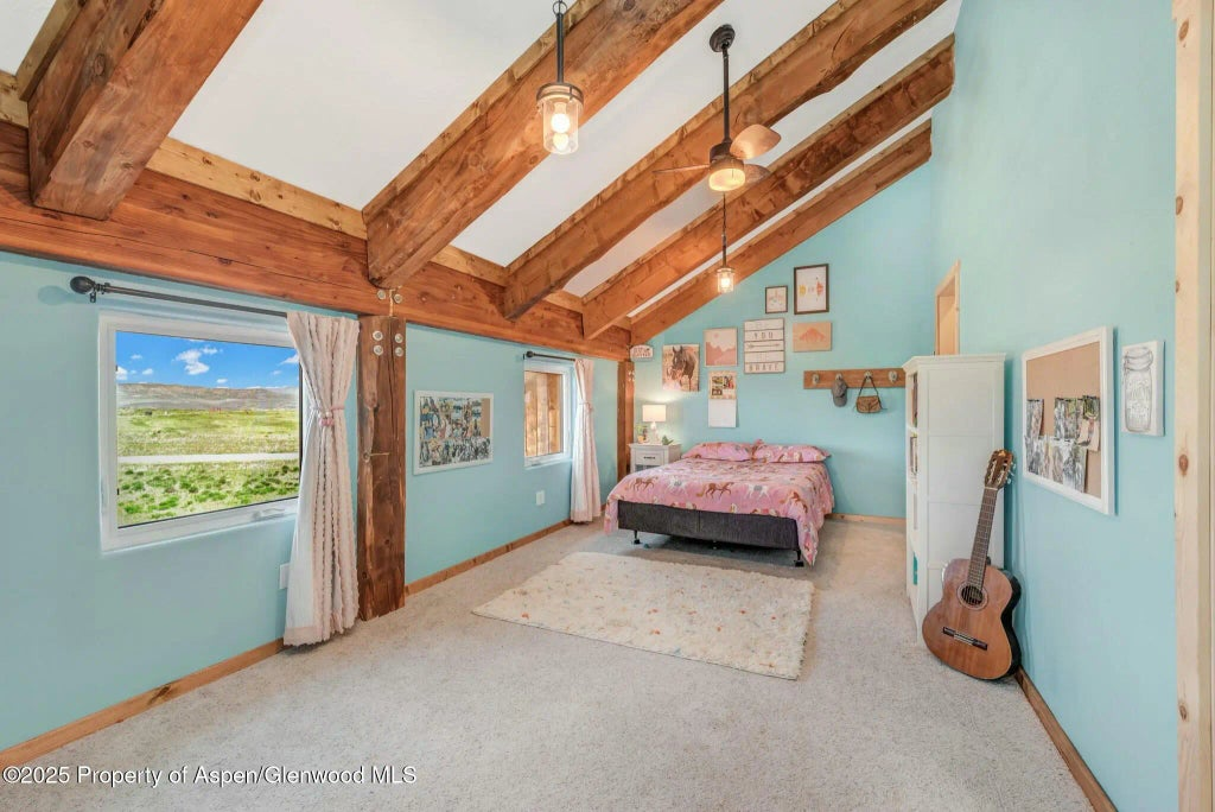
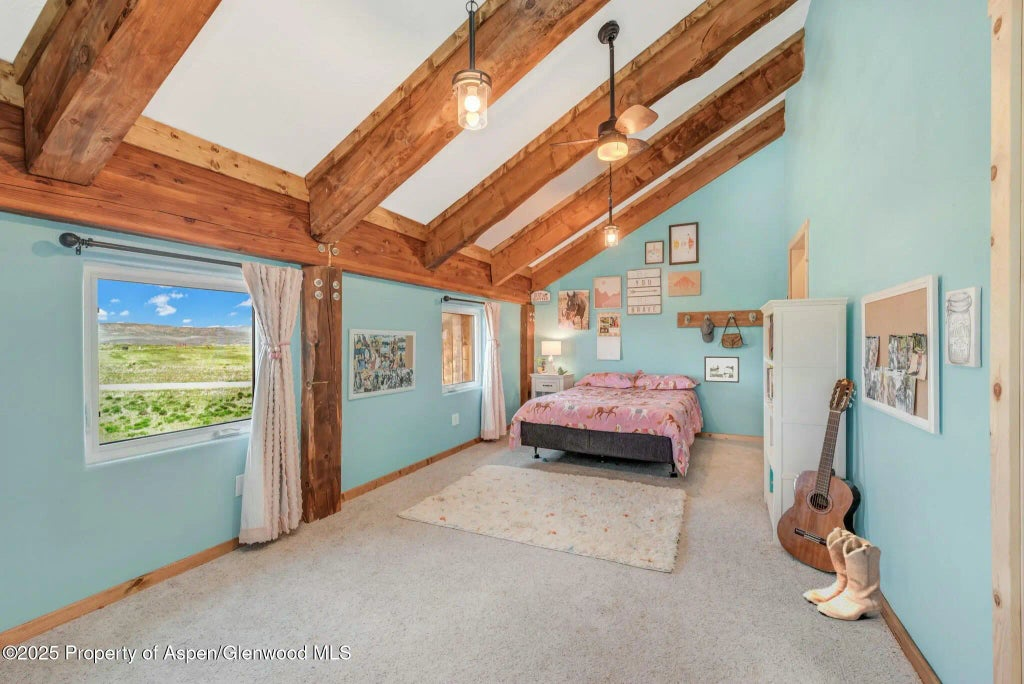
+ boots (841, 570)
+ picture frame (721, 369)
